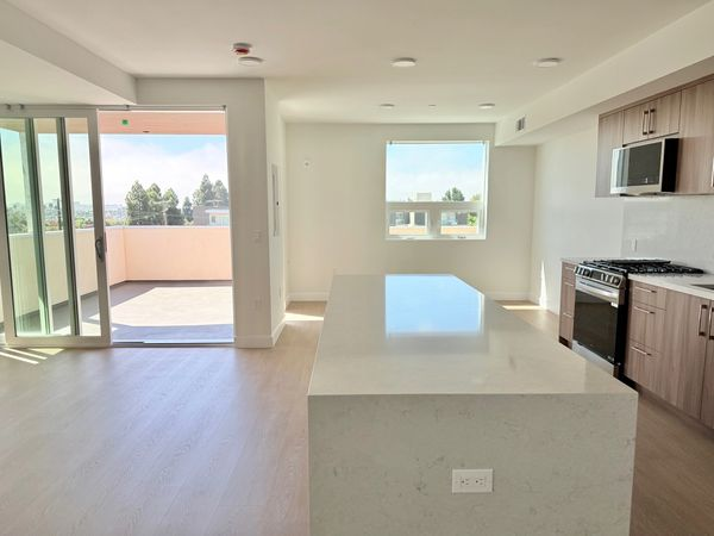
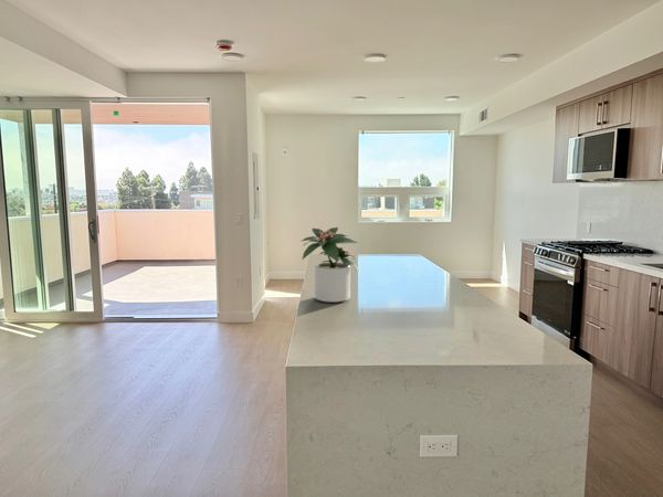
+ potted plant (329, 264)
